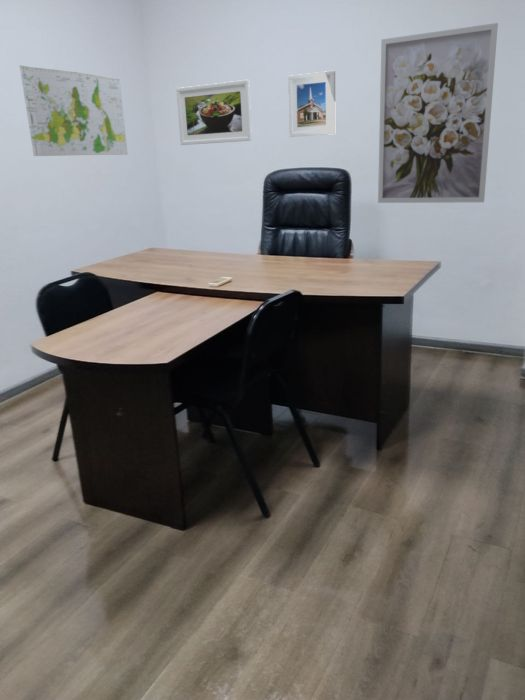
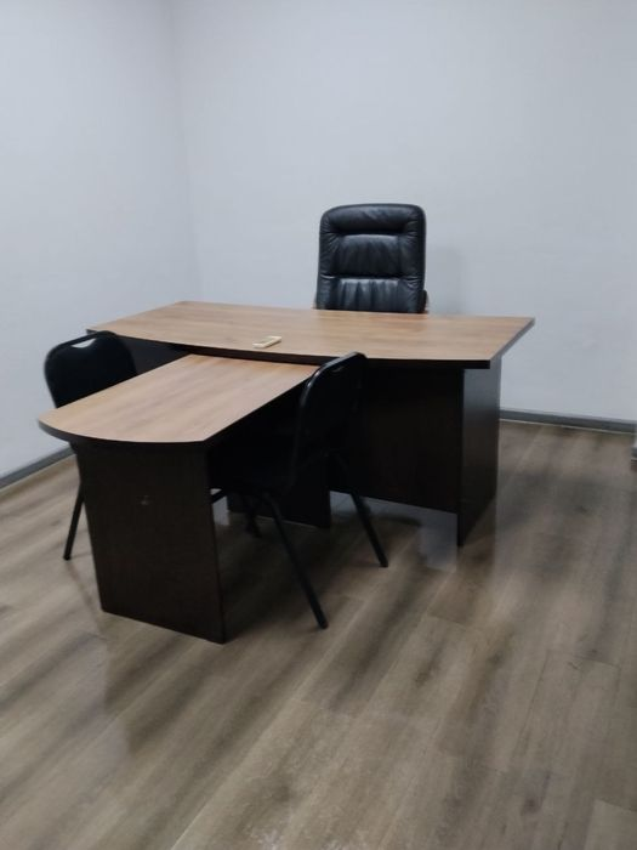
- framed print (311, 105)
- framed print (213, 114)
- wall art (432, 120)
- map (80, 114)
